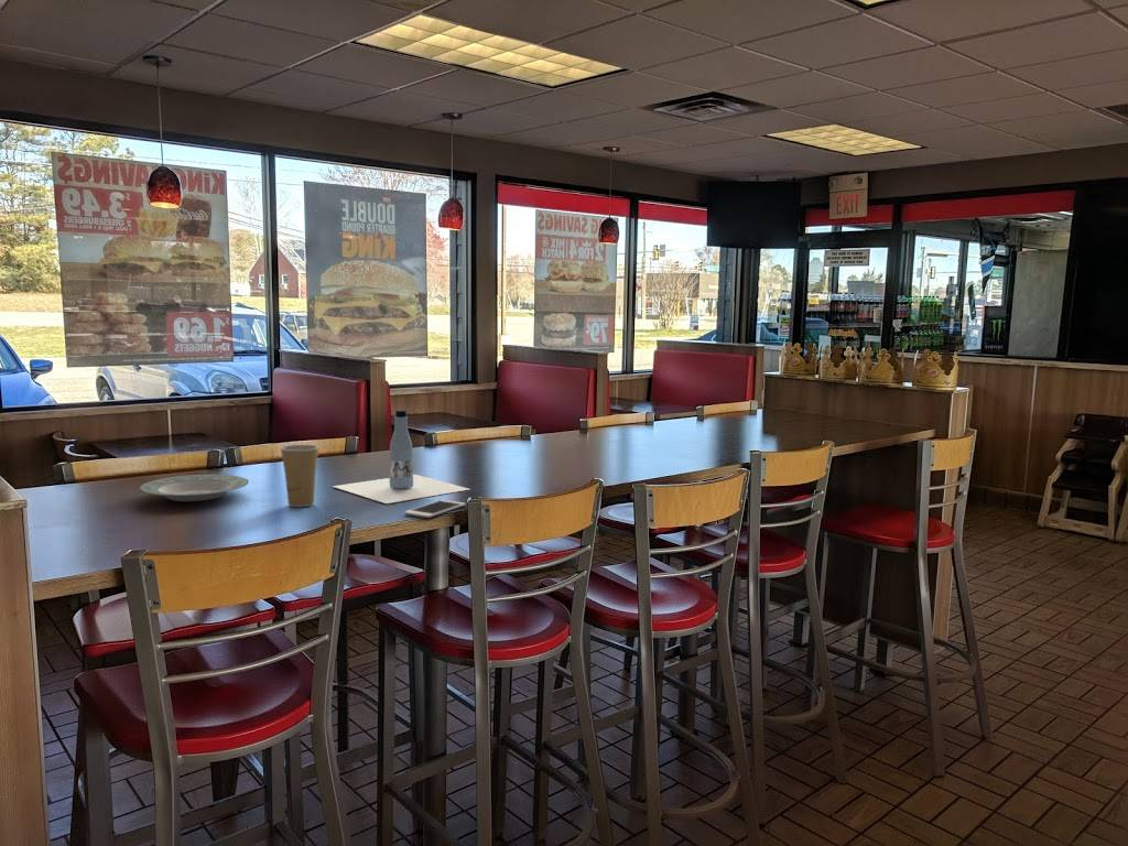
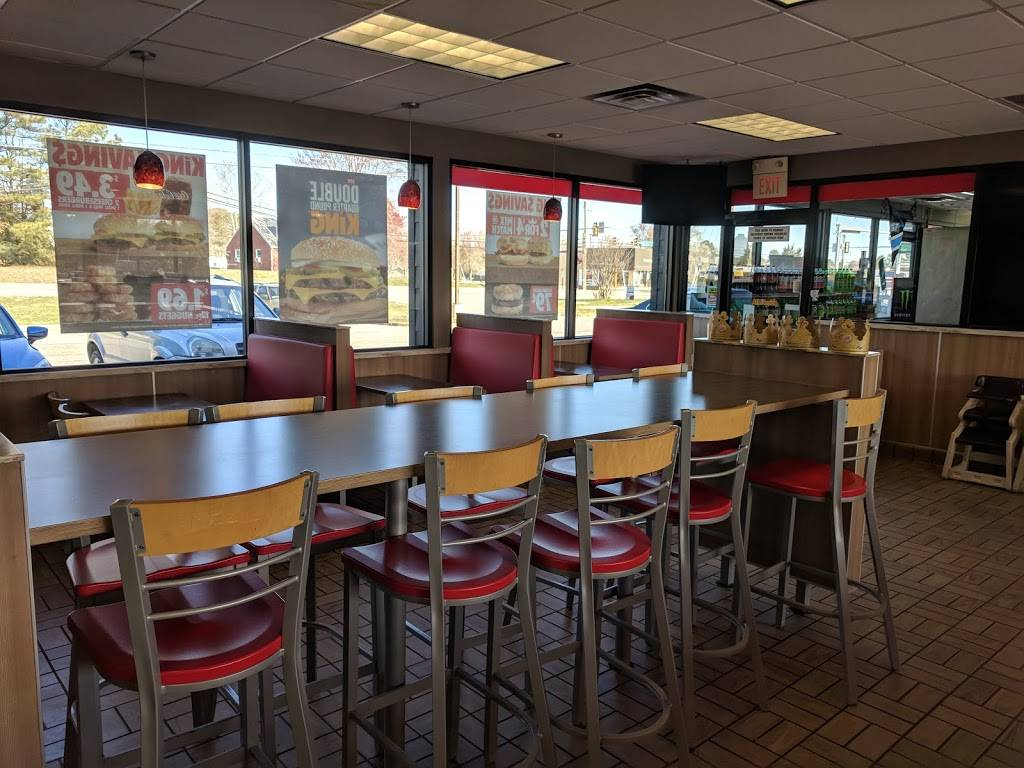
- bottle (401, 449)
- cell phone (435, 508)
- plate (195, 490)
- paper cup (300, 476)
